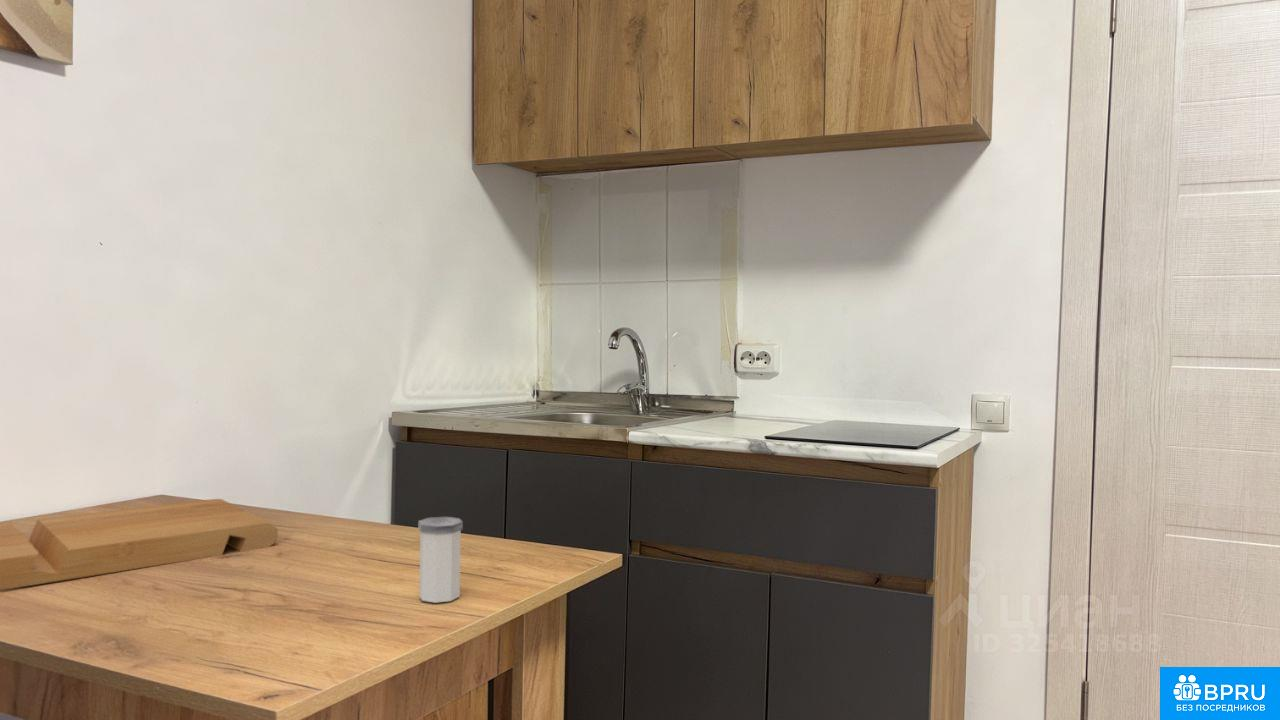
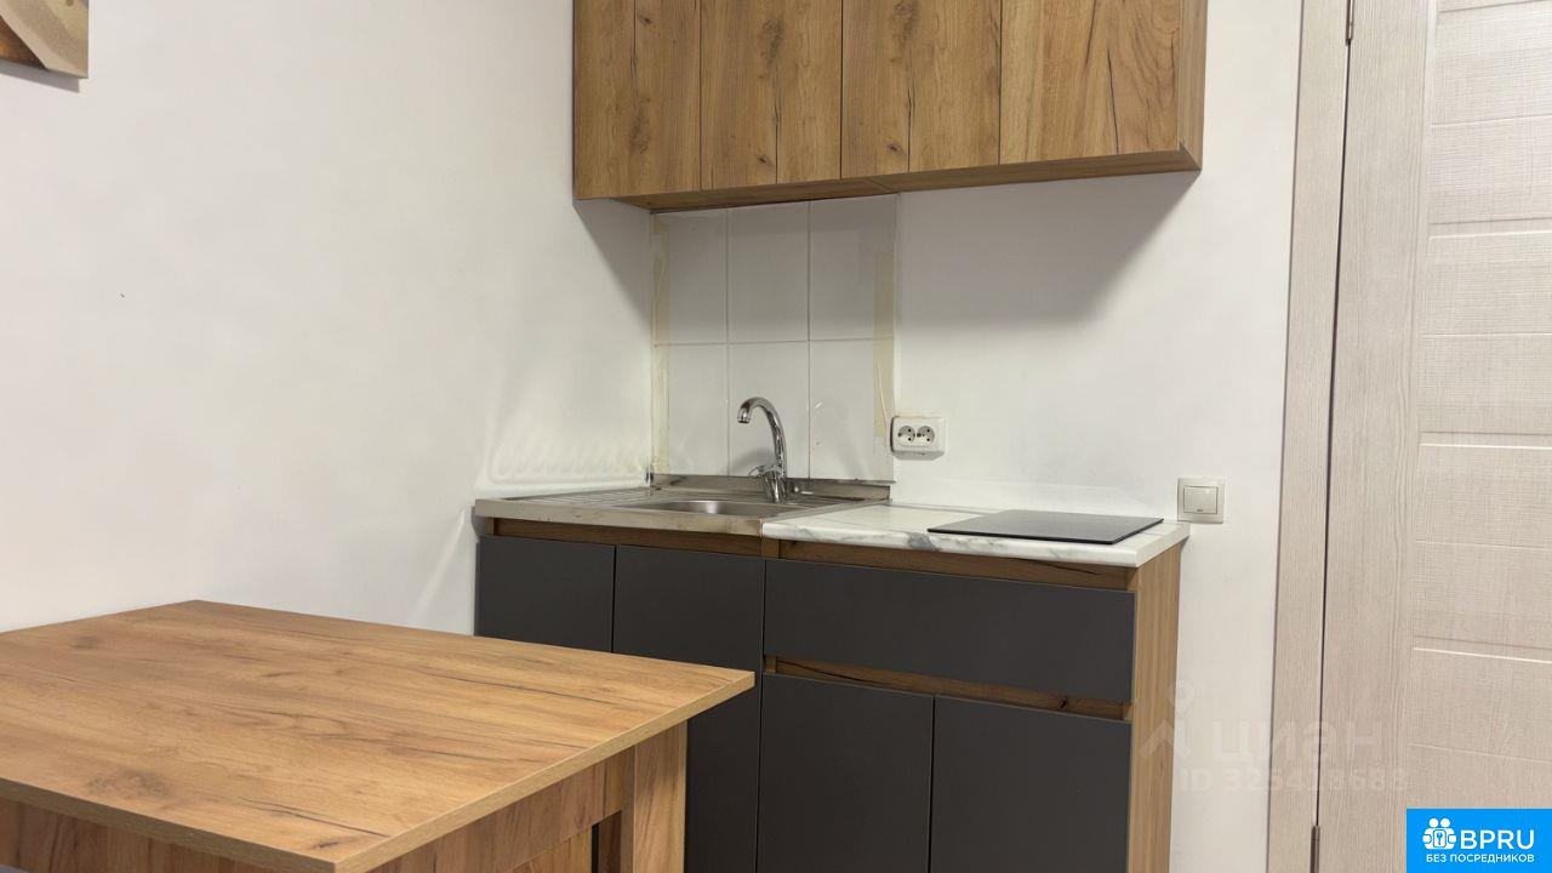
- cutting board (126, 537)
- salt shaker (440, 558)
